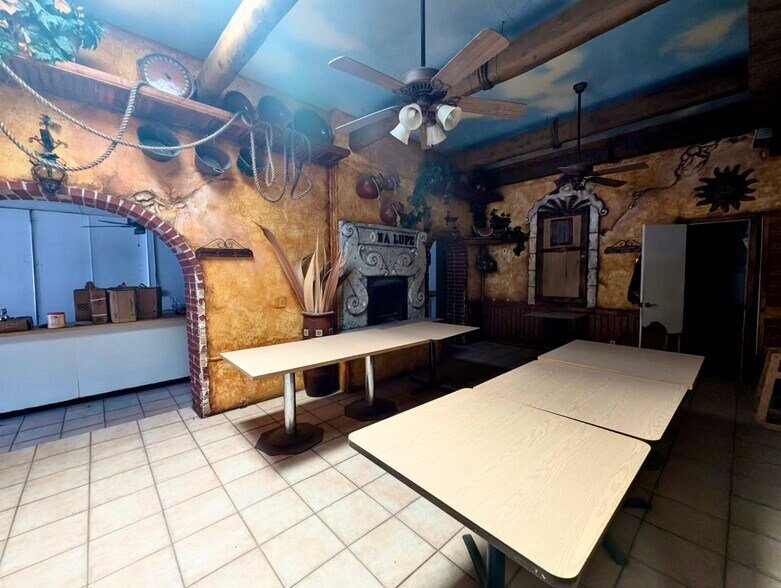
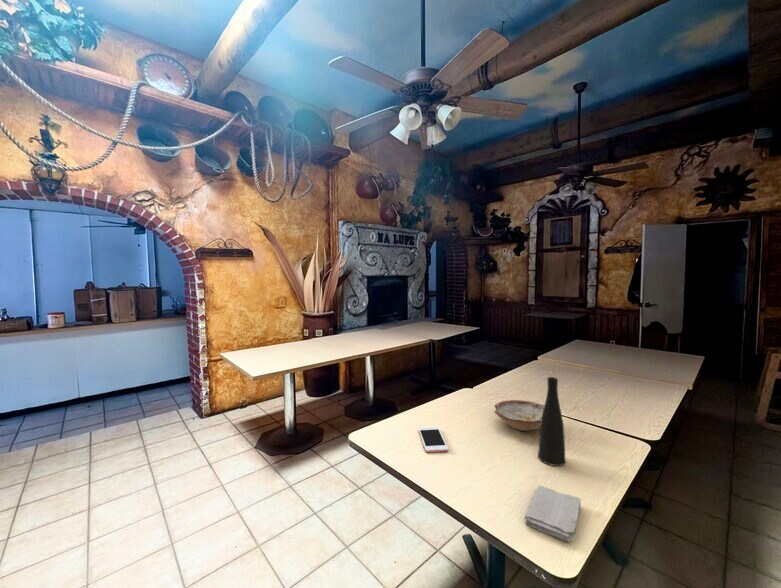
+ washcloth (553, 509)
+ cell phone (432, 438)
+ vase (552, 419)
+ bowl (521, 417)
